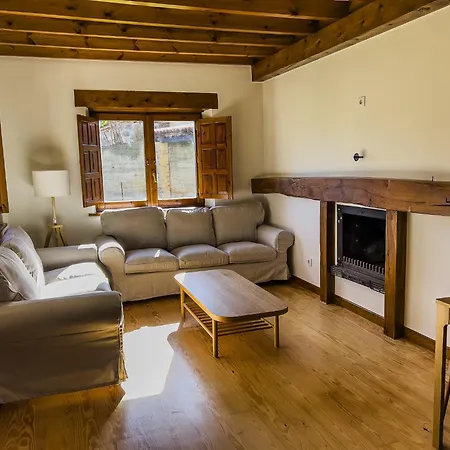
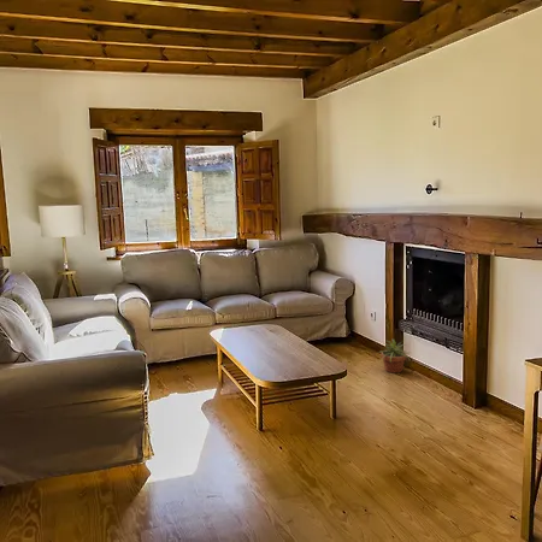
+ potted plant (393, 354)
